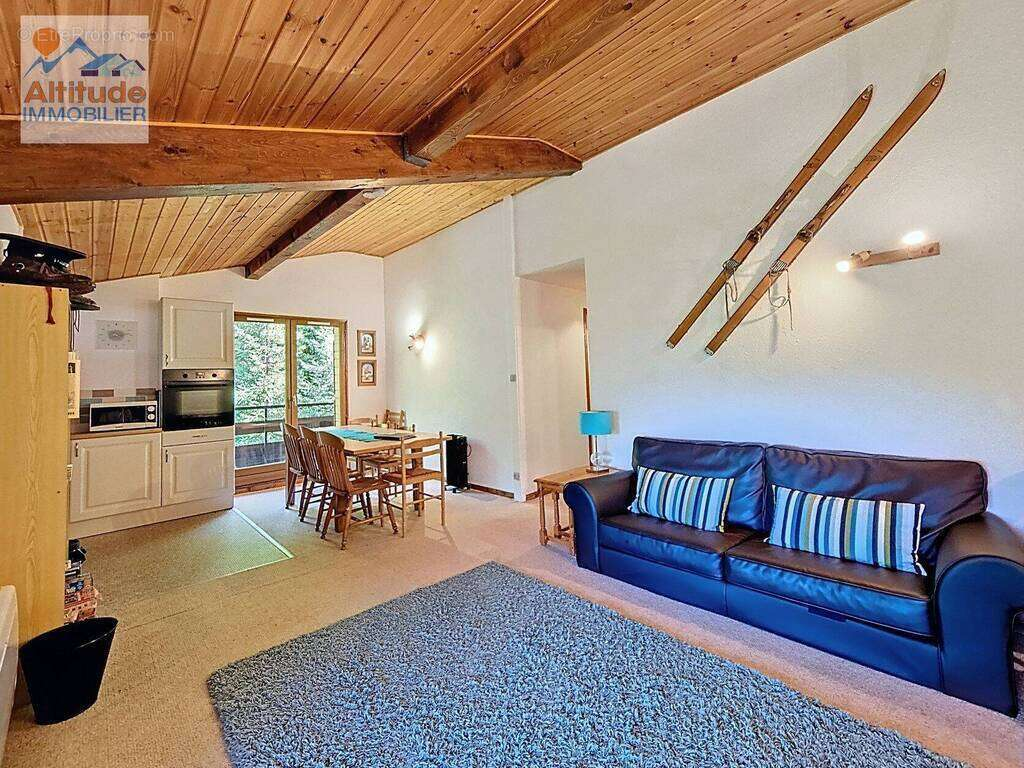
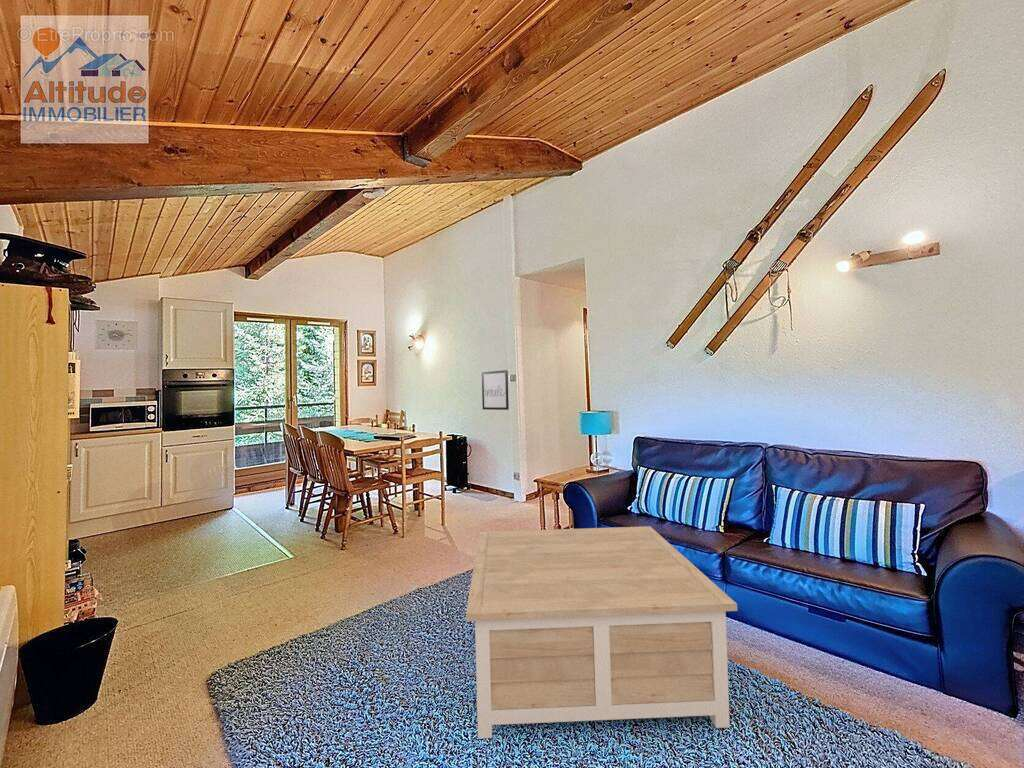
+ coffee table (581, 609)
+ wall art (494, 390)
